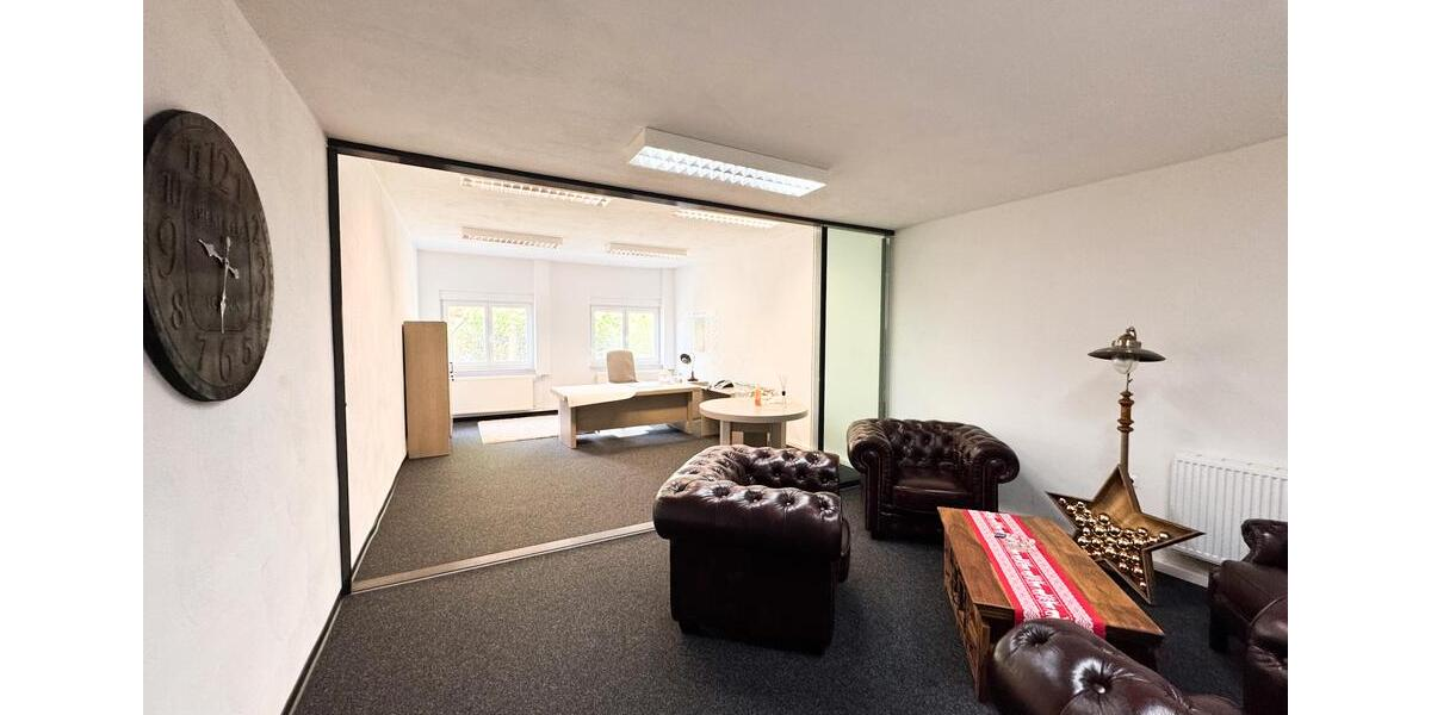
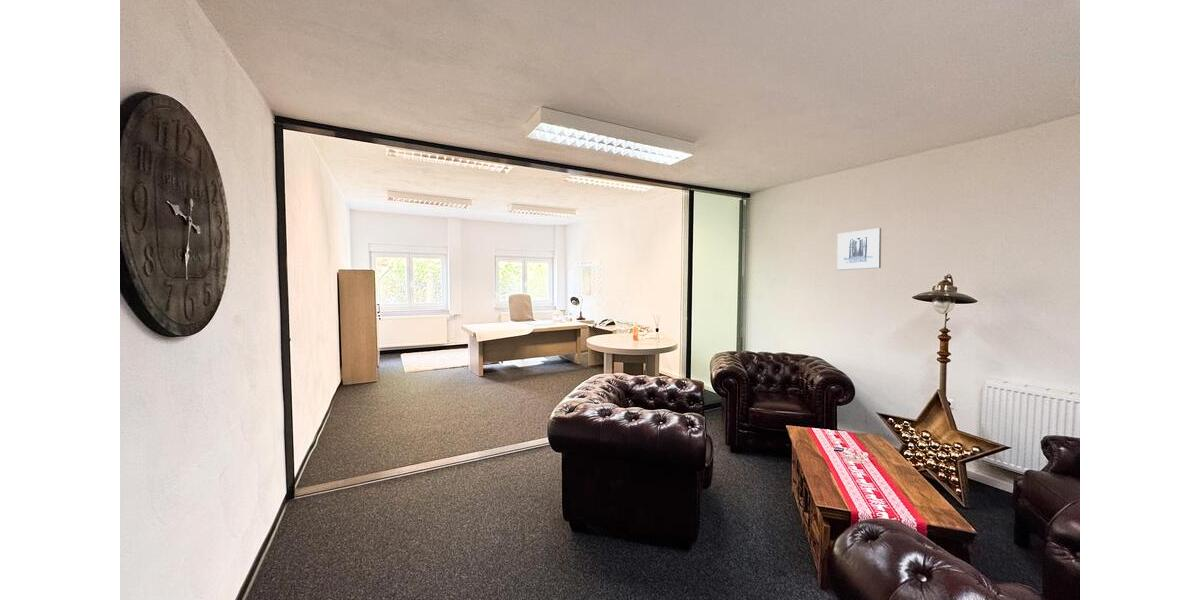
+ wall art (858, 250)
